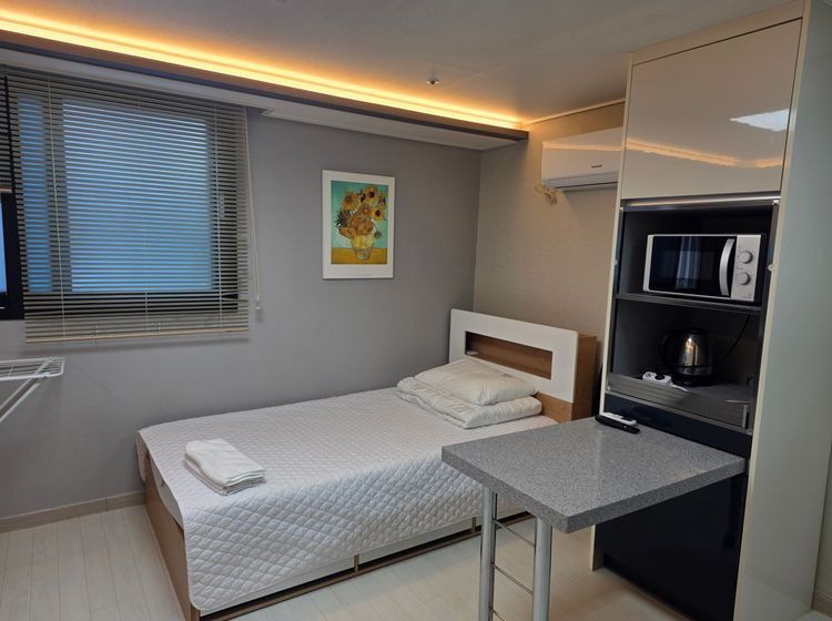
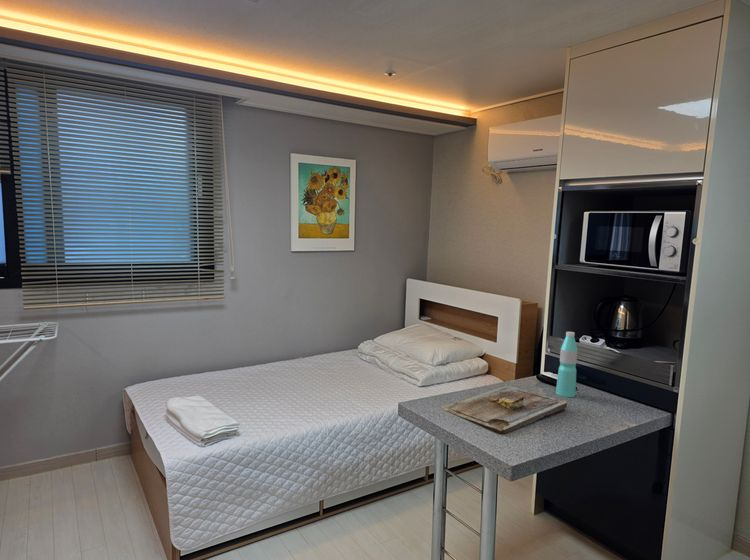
+ cutting board (505, 401)
+ water bottle (567, 363)
